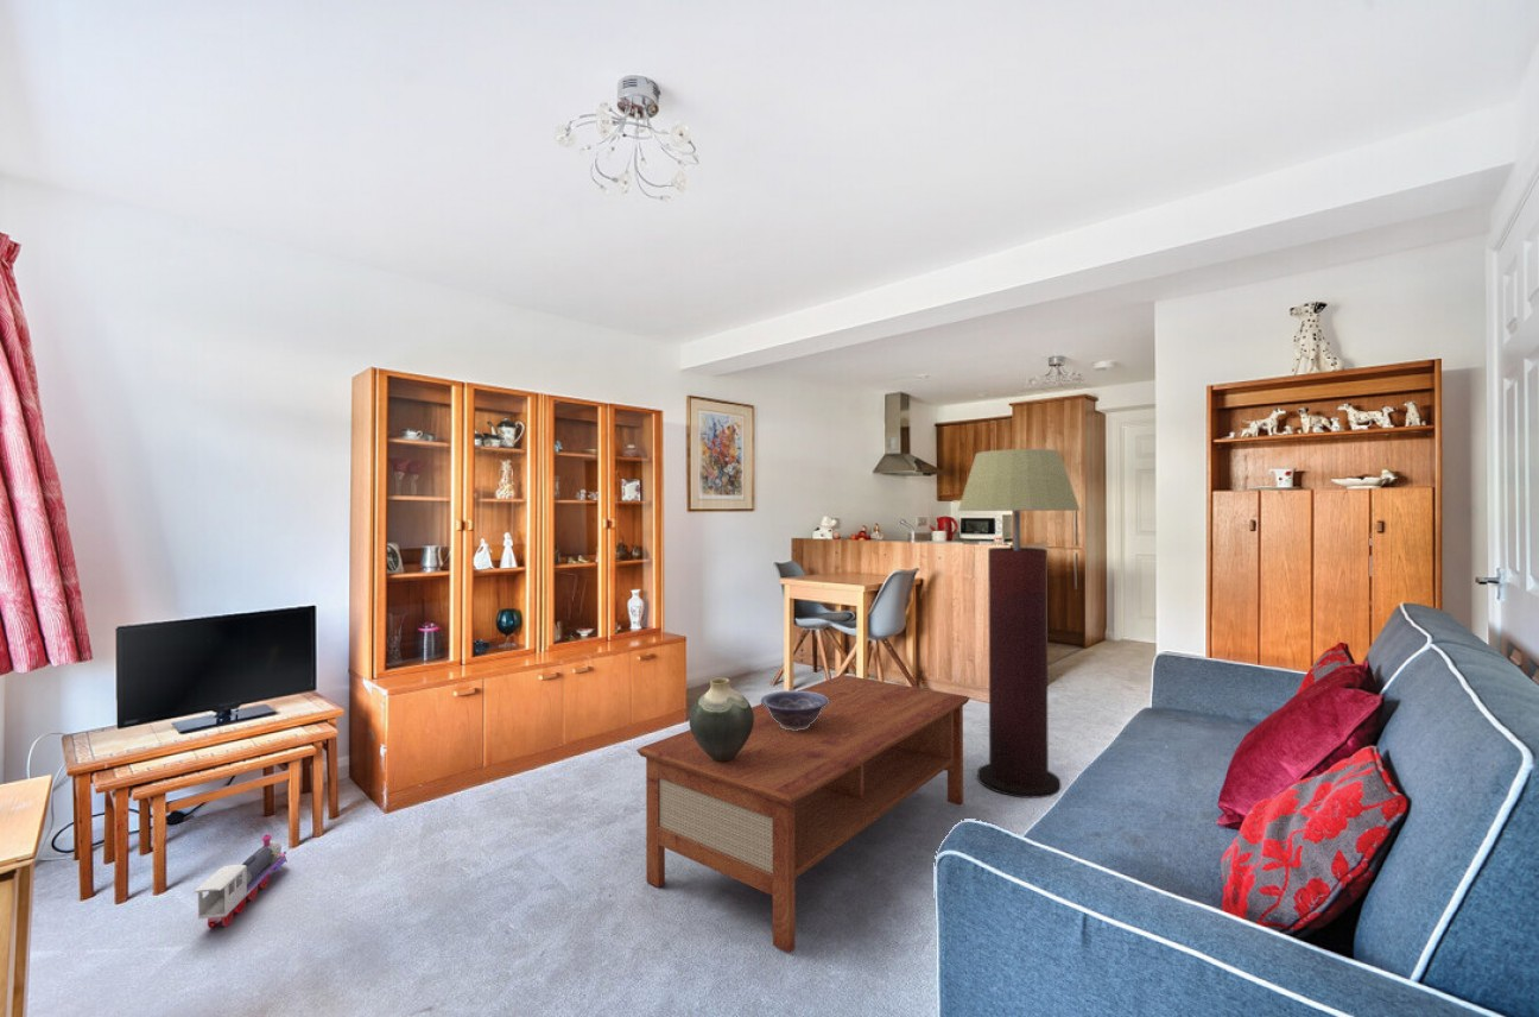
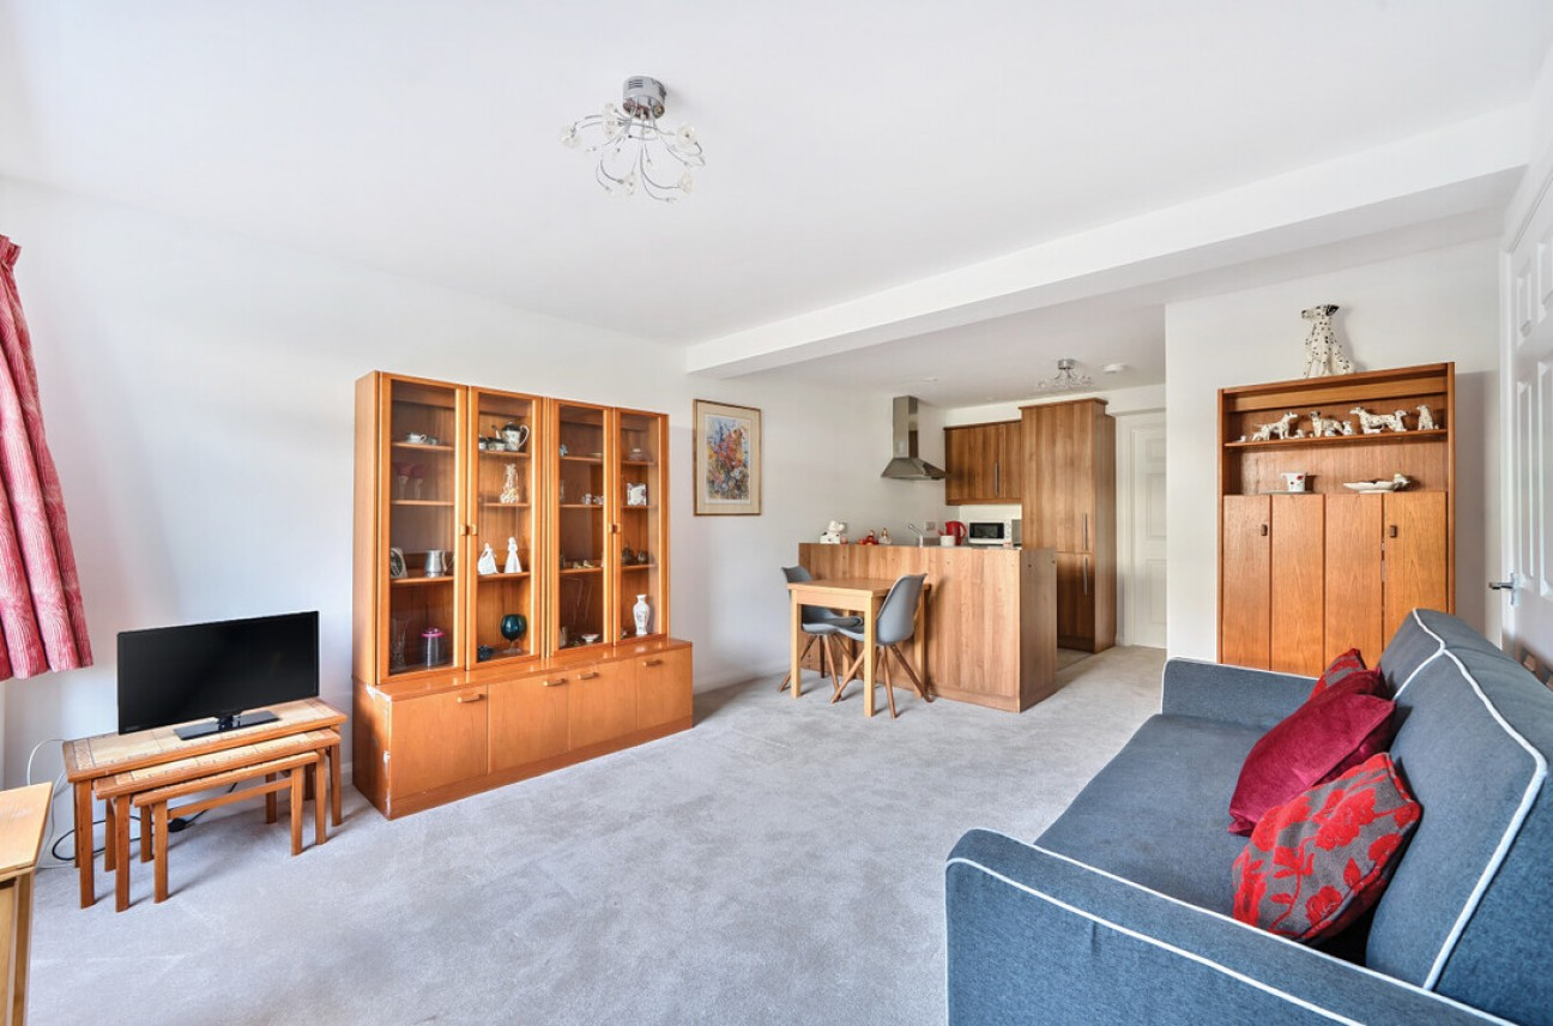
- coffee table (823, 777)
- toy train (246, 876)
- vase (723, 718)
- decorative bowl (794, 712)
- floor lamp (1016, 617)
